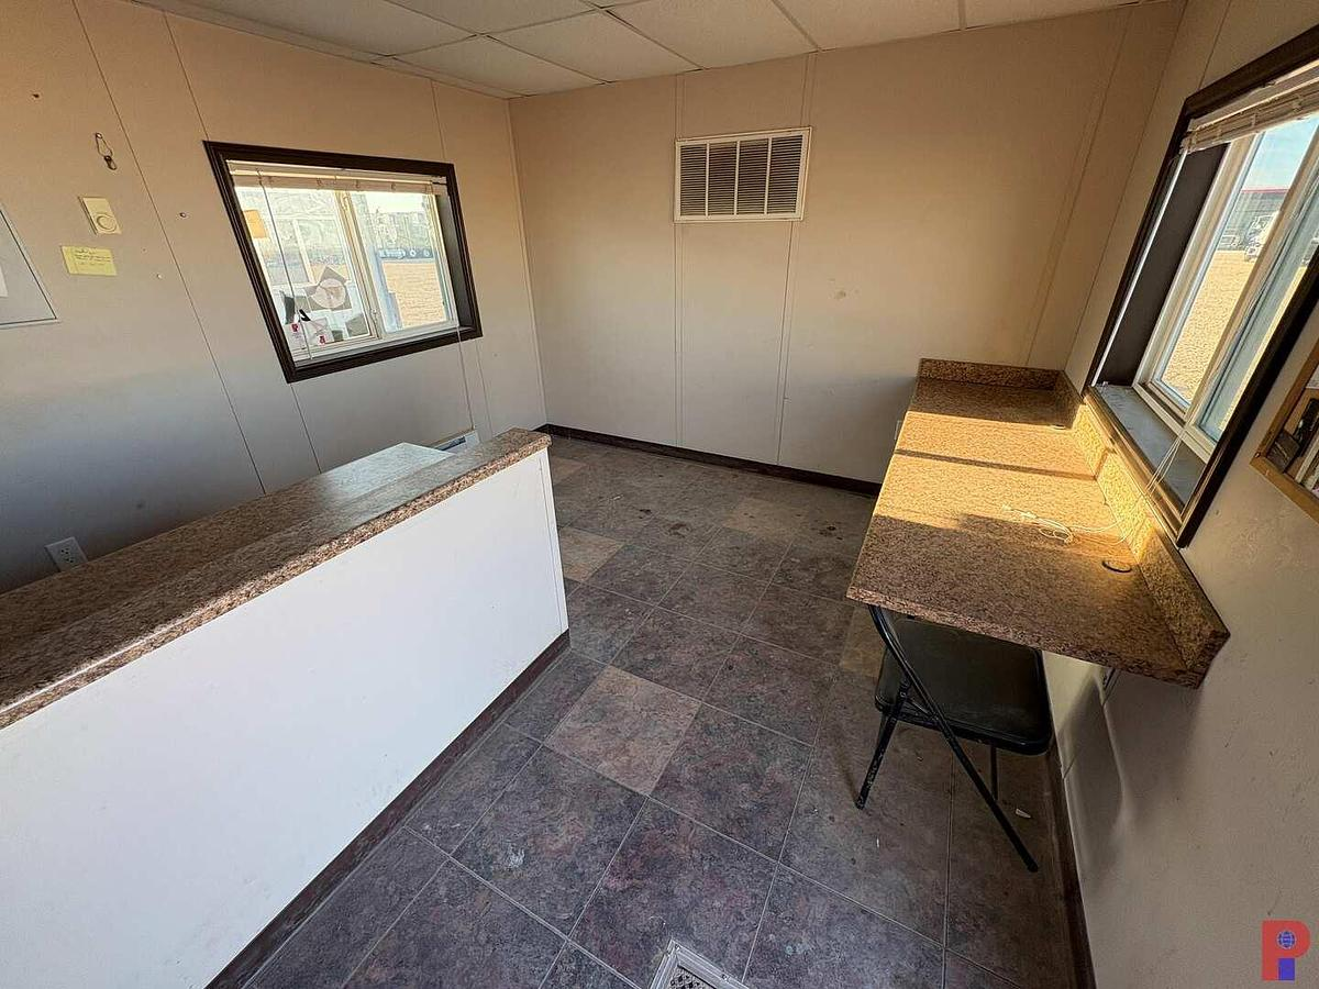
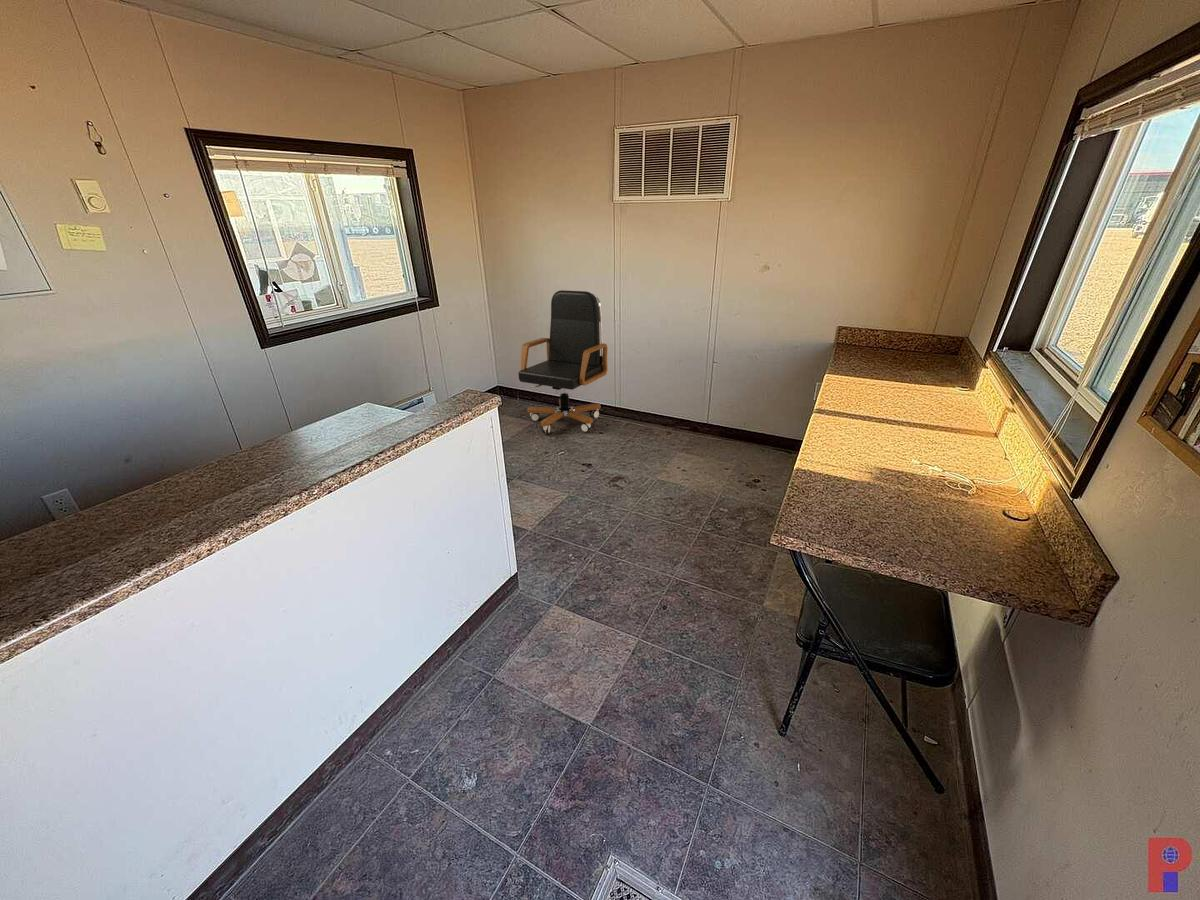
+ office chair (560, 362)
